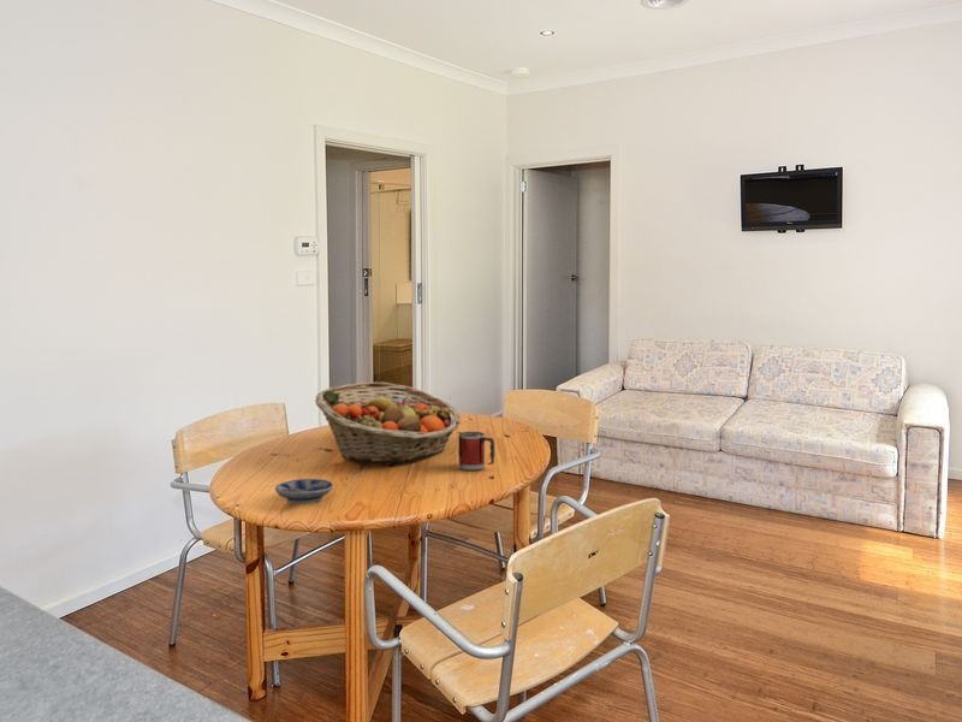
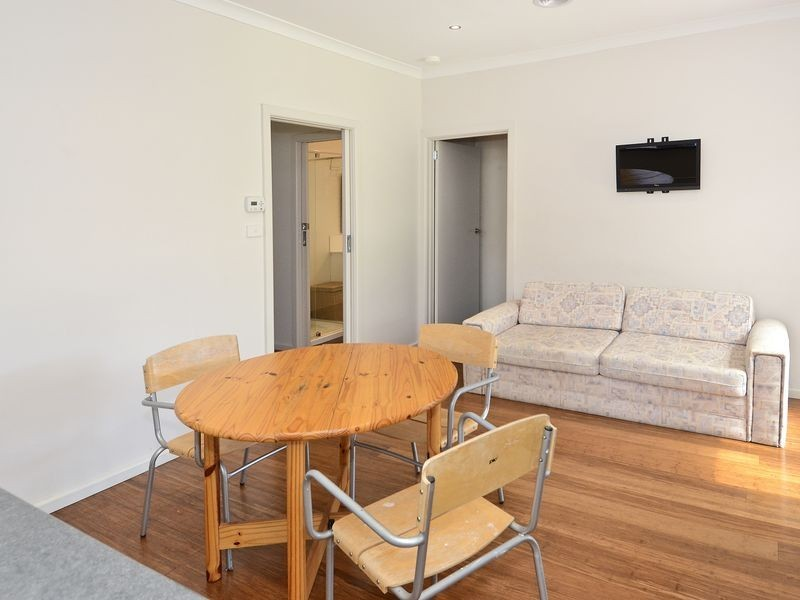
- fruit basket (390, 419)
- bowl (304, 492)
- mug (475, 450)
